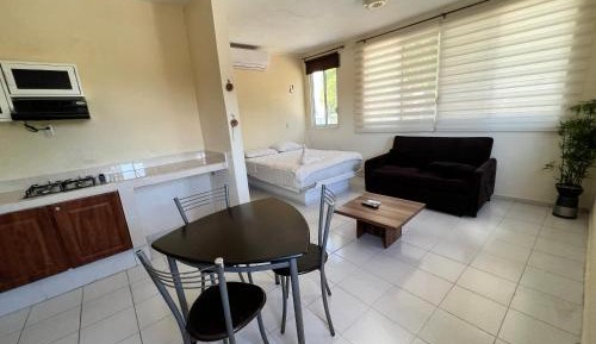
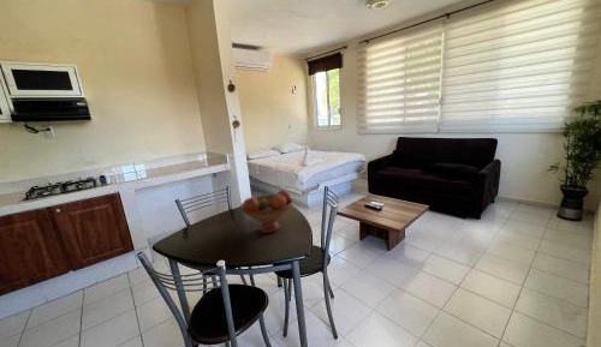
+ fruit bowl (267, 210)
